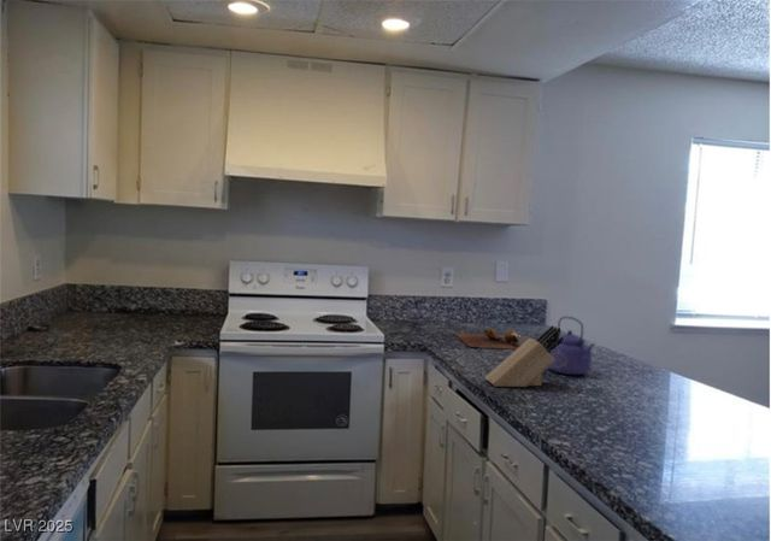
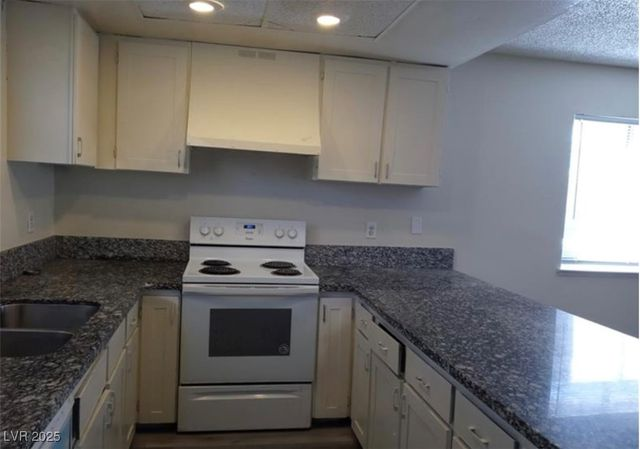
- cutting board (507, 335)
- kettle (573, 345)
- knife block (525, 354)
